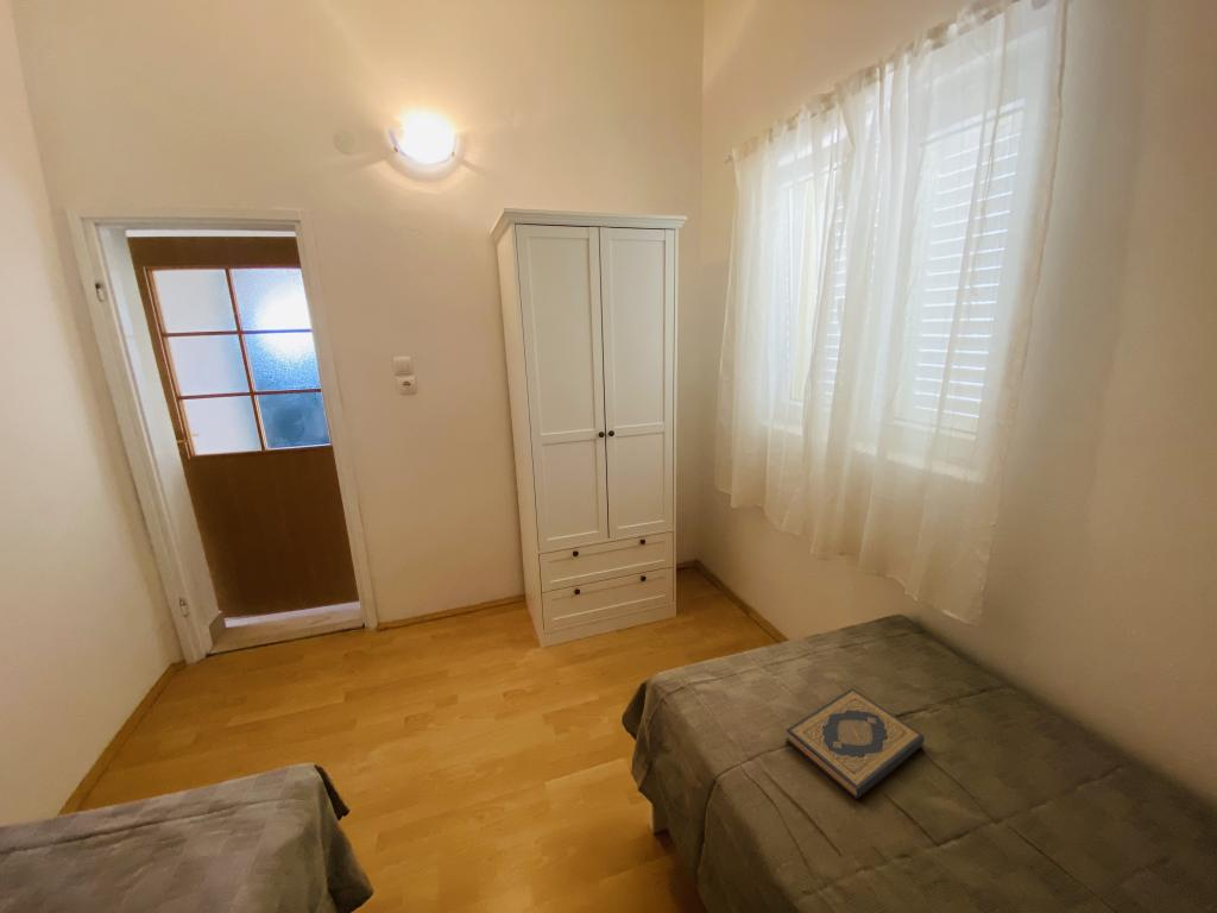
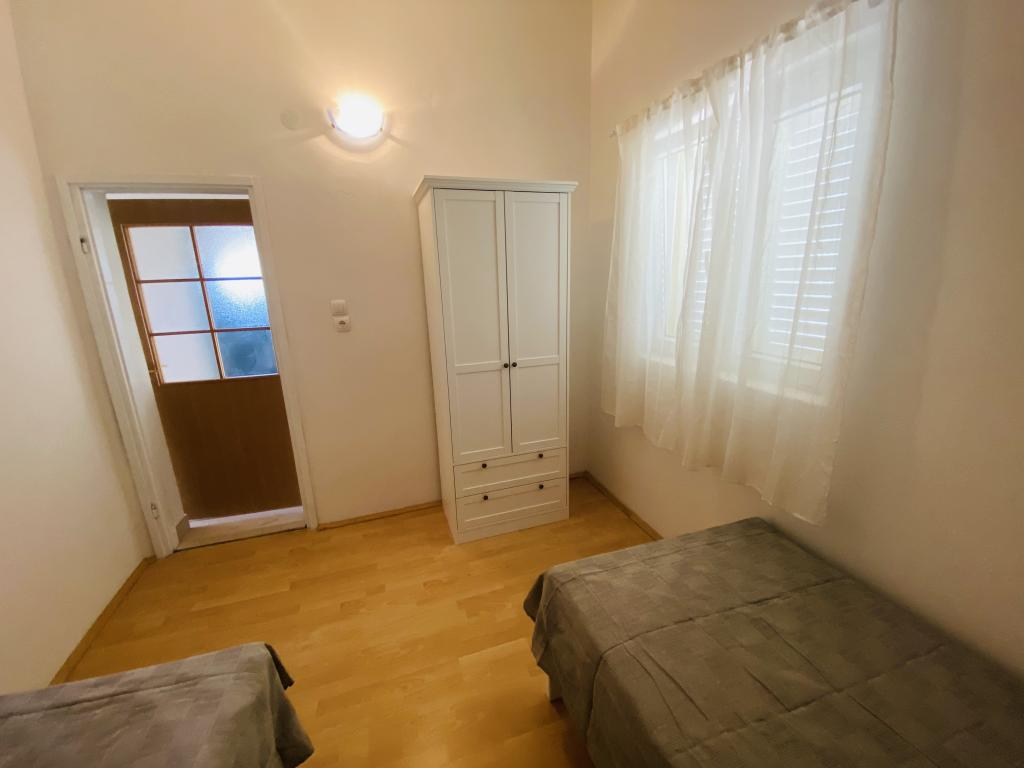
- hardback book (853, 737)
